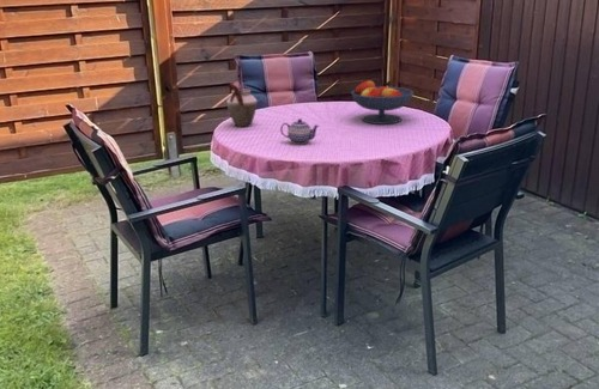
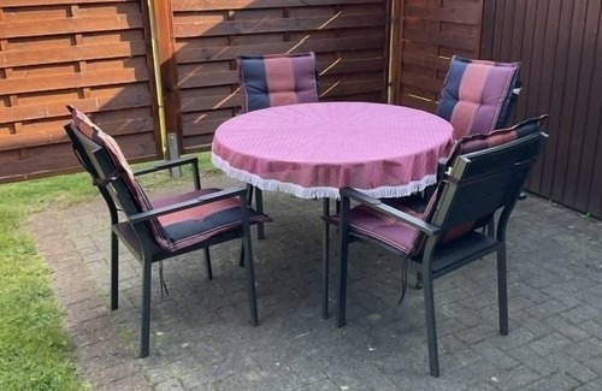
- fruit bowl (381, 101)
- teapot (300, 130)
- vase (241, 102)
